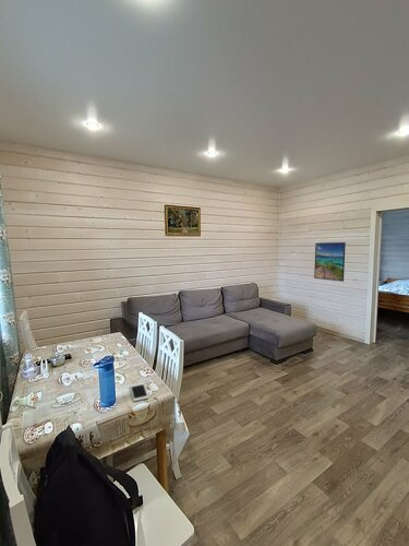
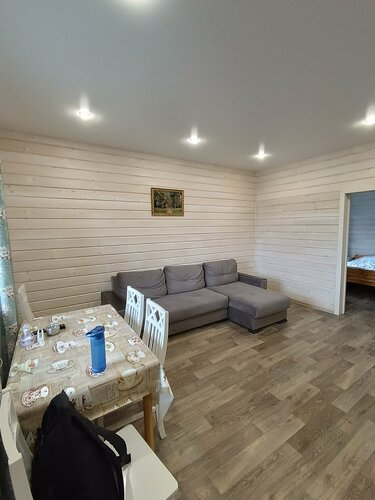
- cell phone (139, 391)
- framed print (328, 261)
